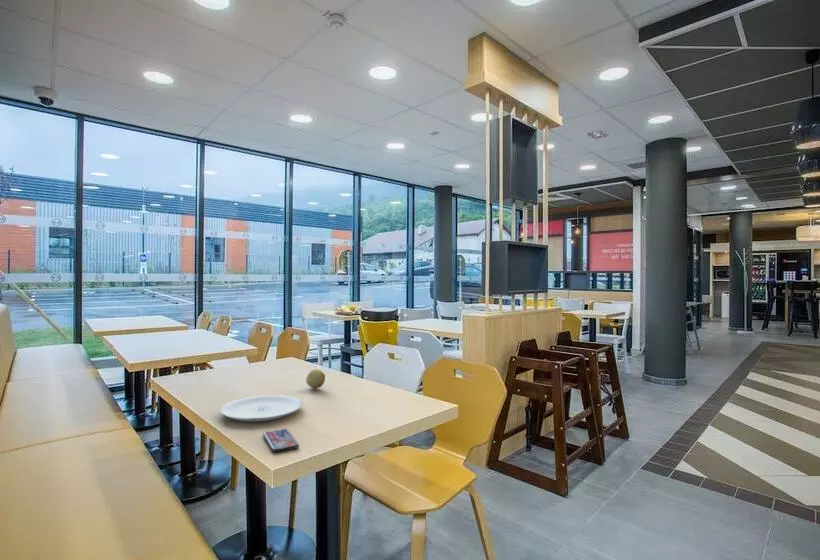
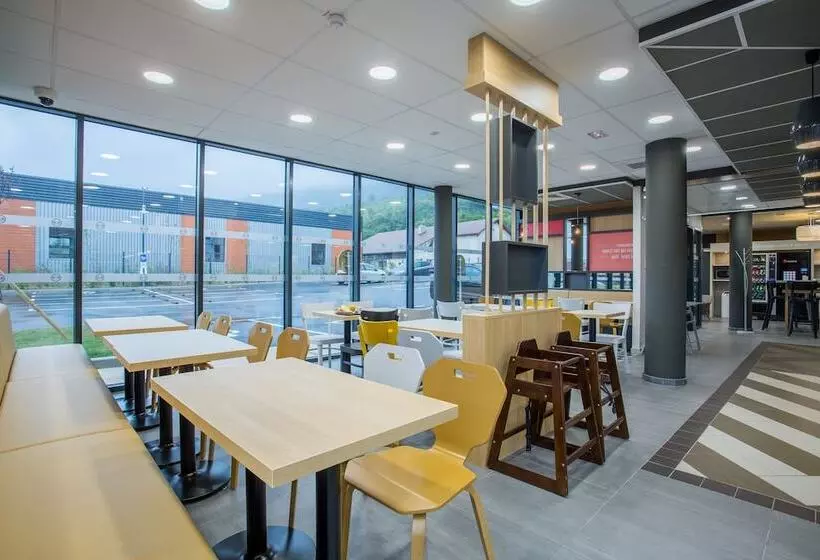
- smartphone (280, 439)
- fruit (315, 378)
- plate (262, 408)
